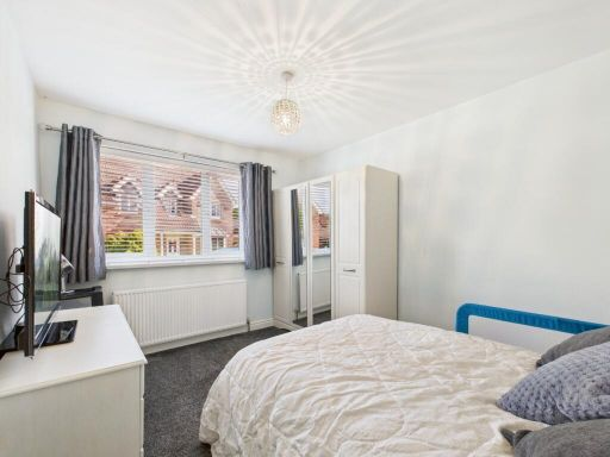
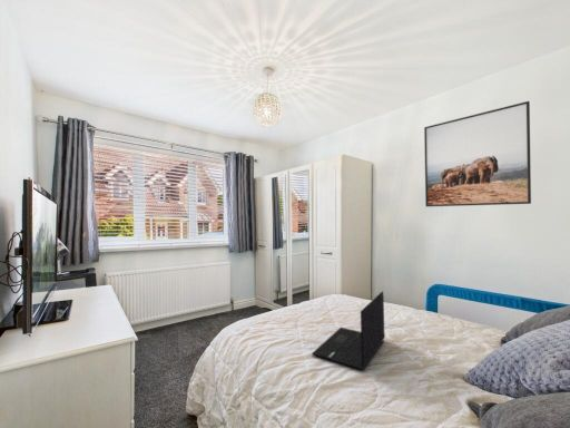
+ laptop (348, 329)
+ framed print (471, 160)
